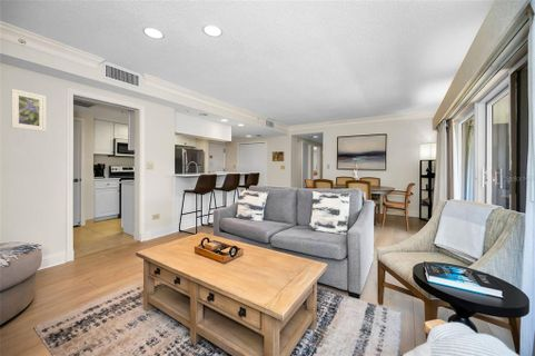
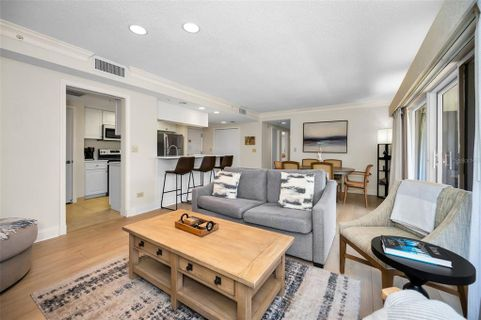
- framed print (29, 111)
